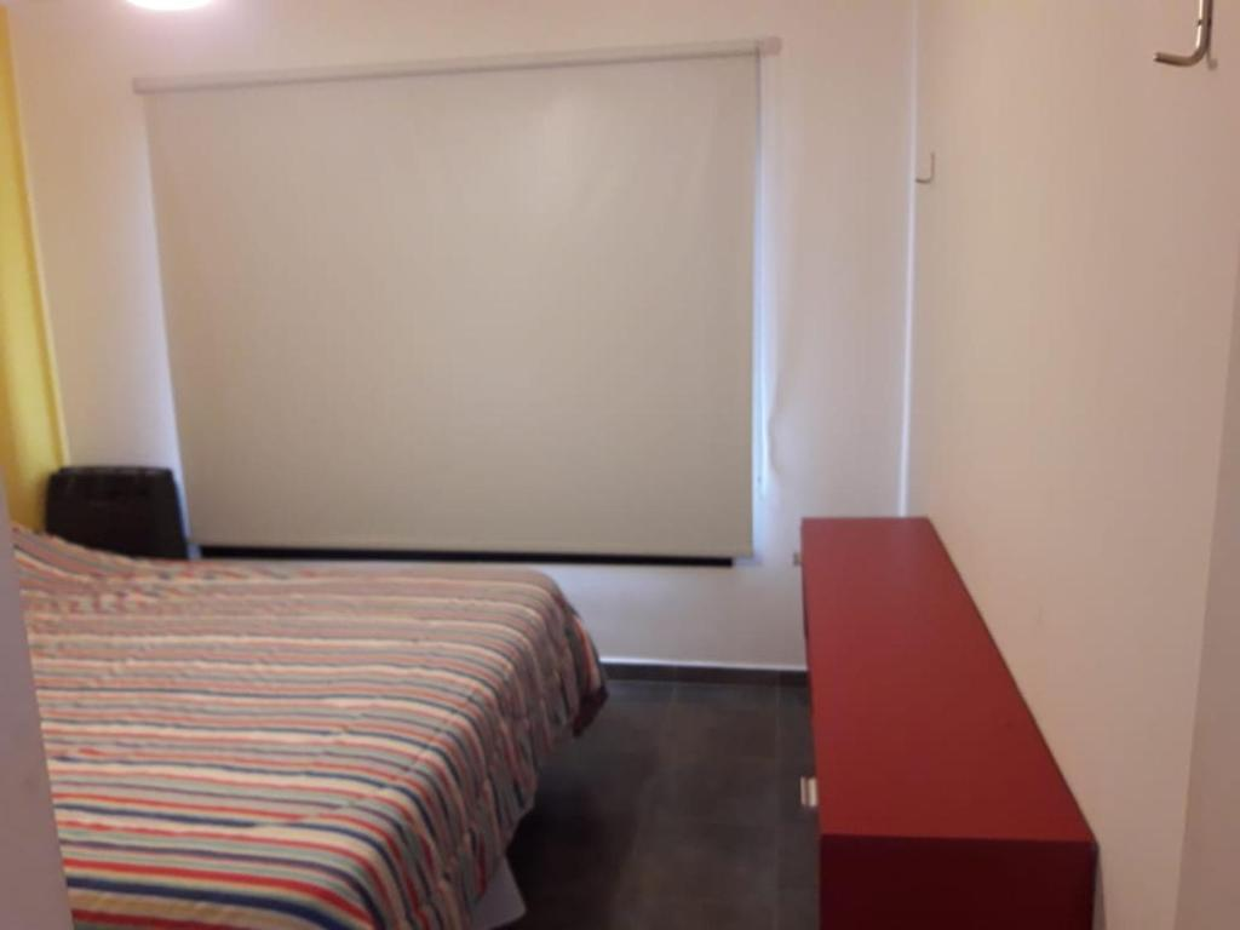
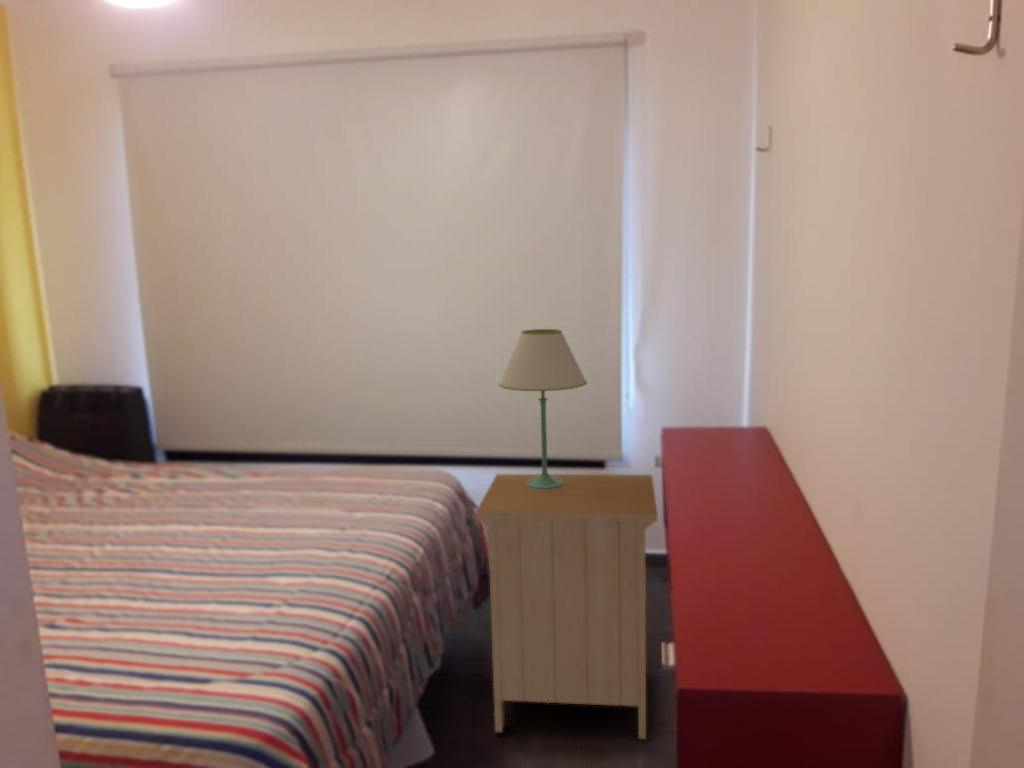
+ table lamp (543, 408)
+ nightstand (571, 597)
